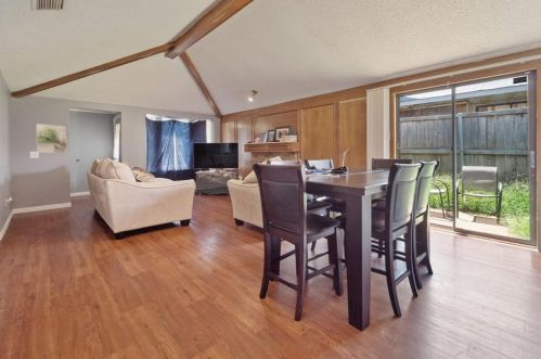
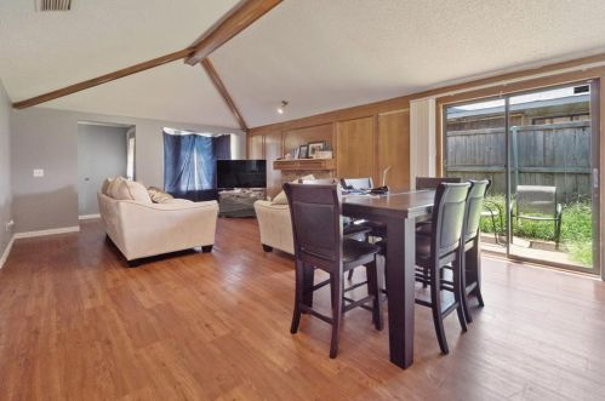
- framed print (51, 139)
